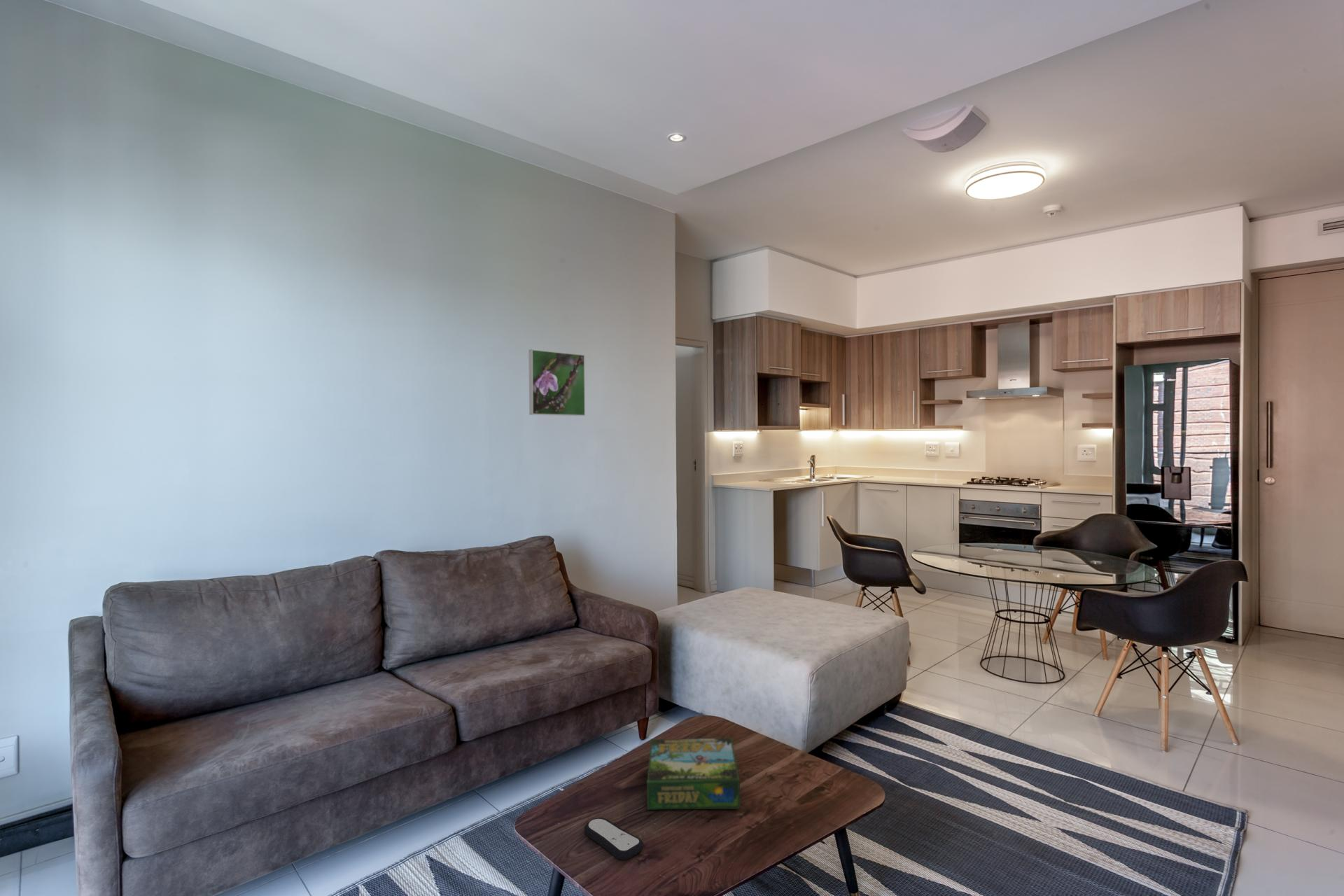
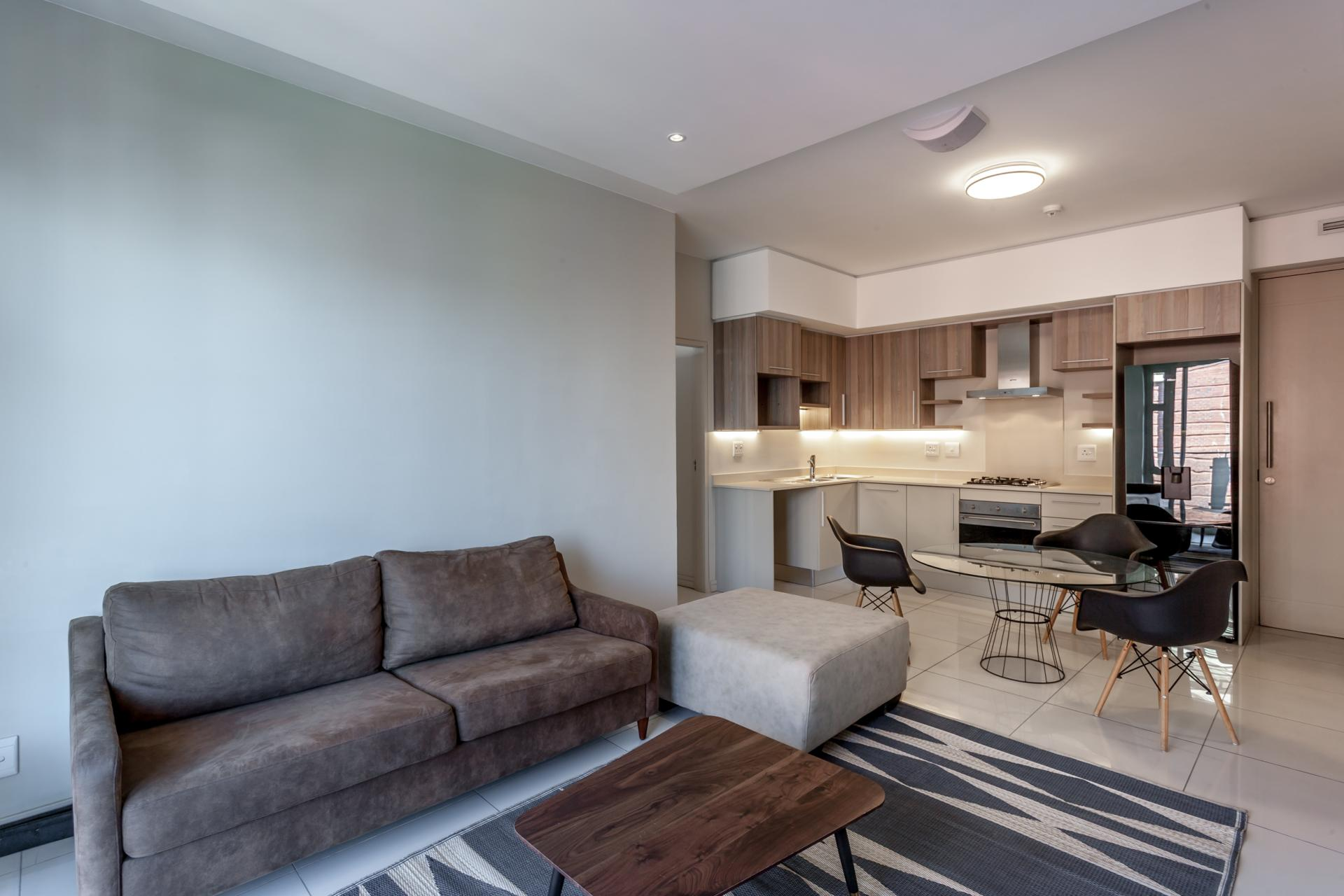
- board game (692, 771)
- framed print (557, 384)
- remote control (612, 836)
